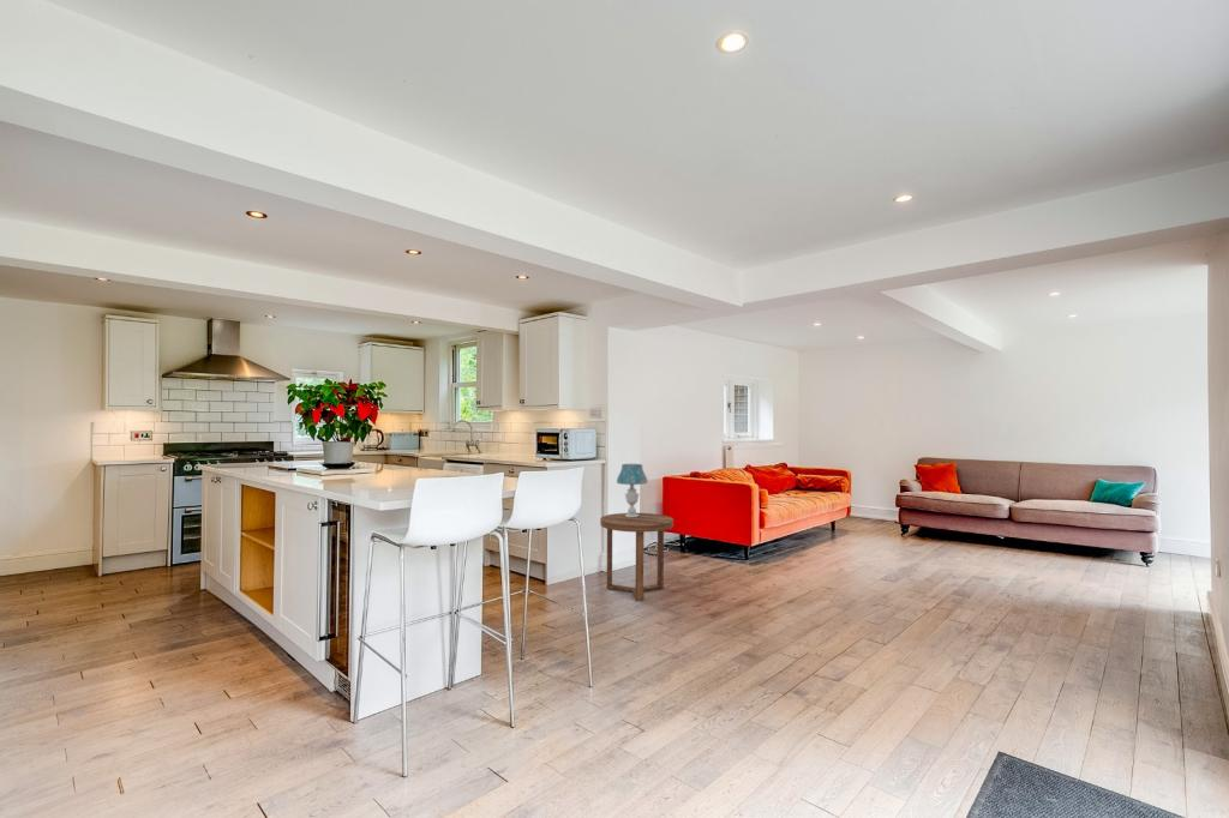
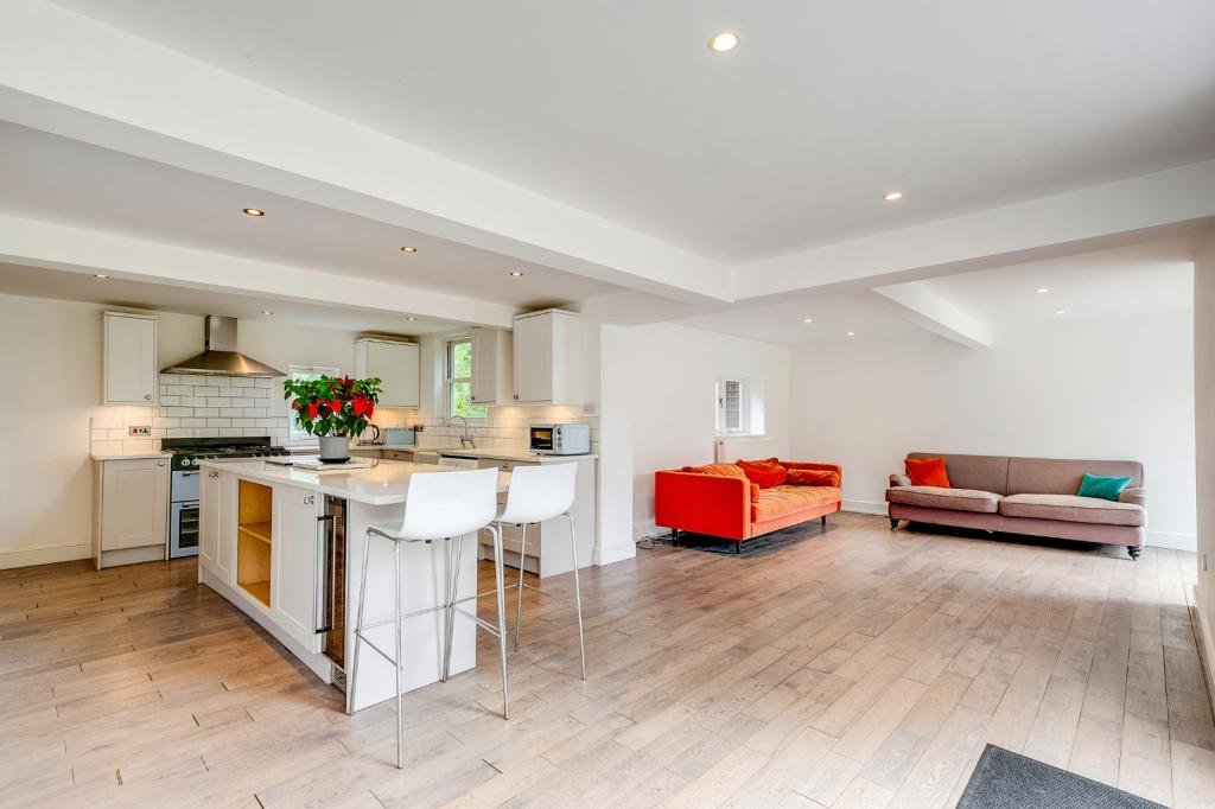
- side table (636, 554)
- table lamp (631, 489)
